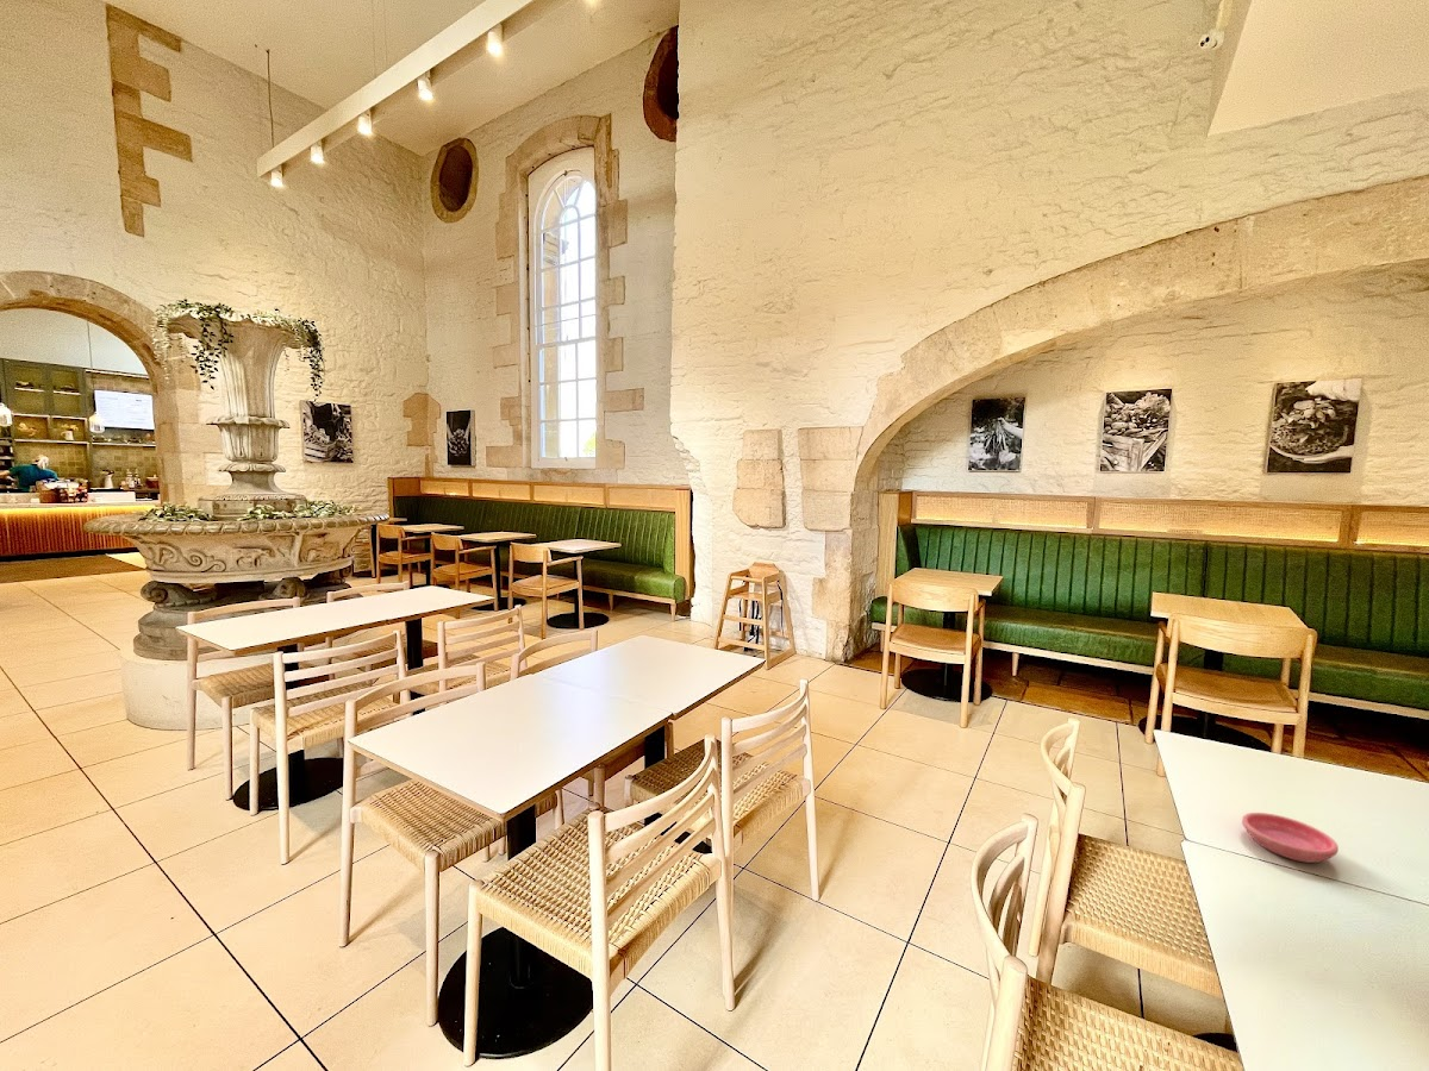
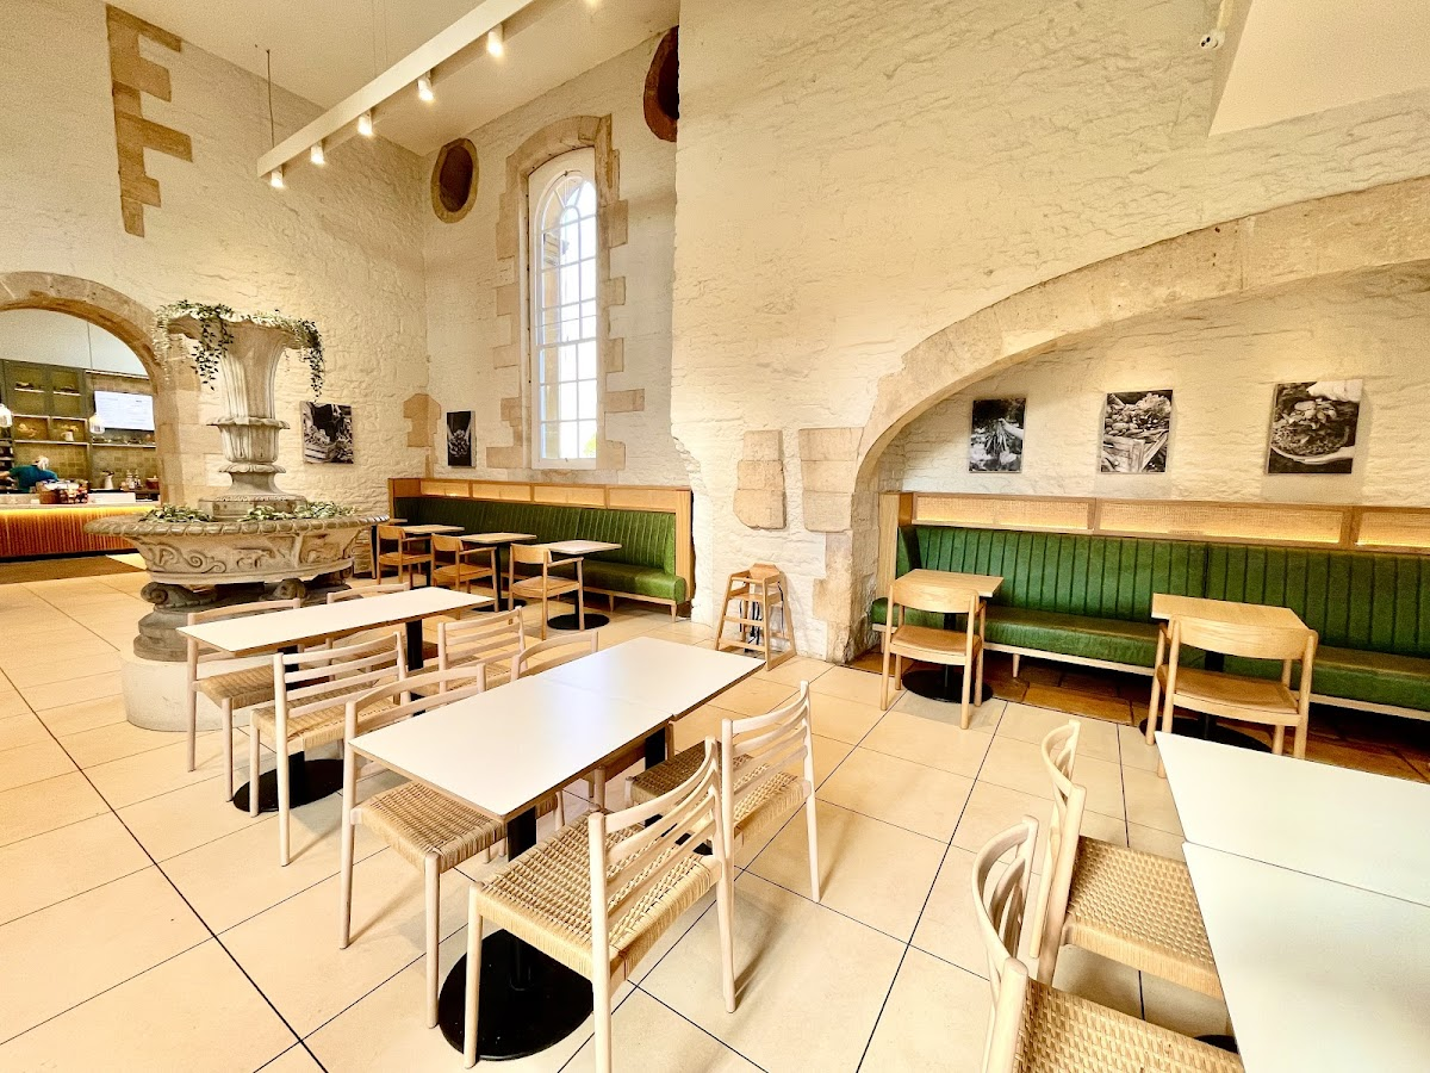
- saucer (1287, 838)
